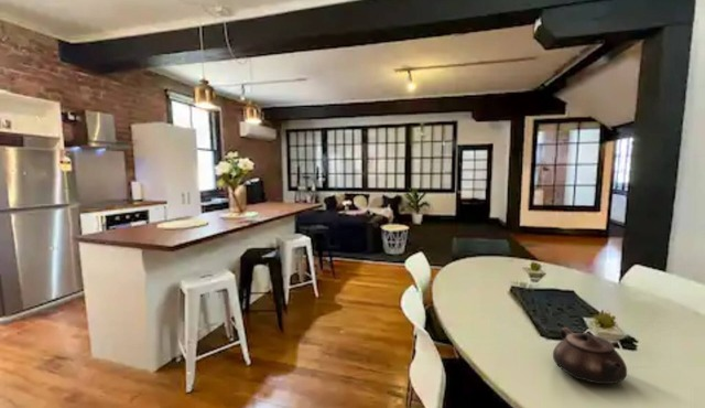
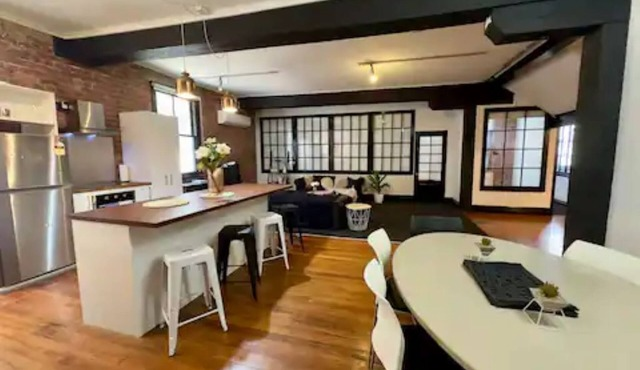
- teapot (588, 352)
